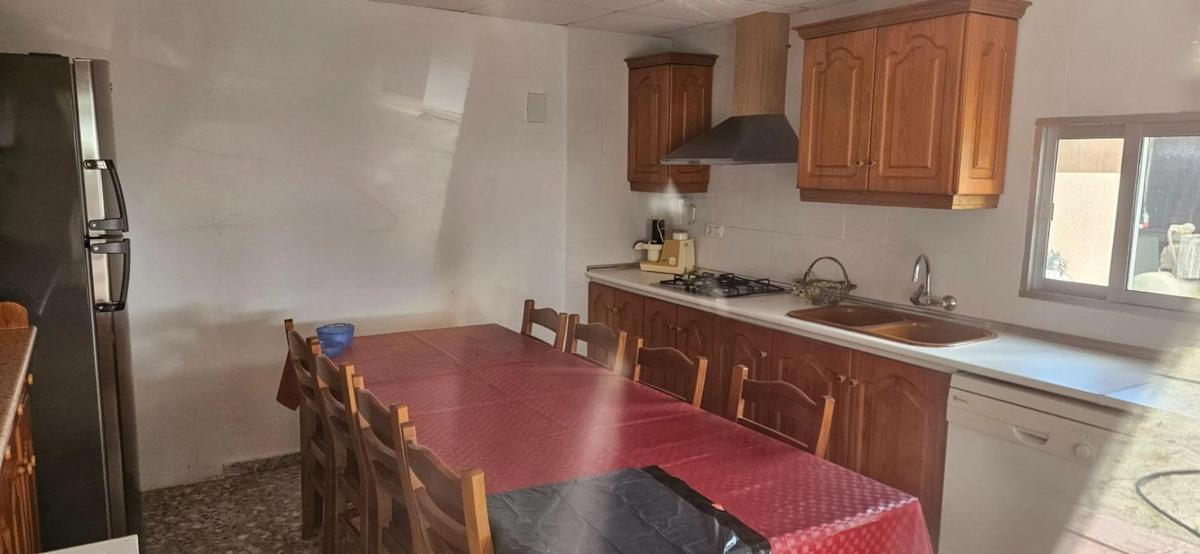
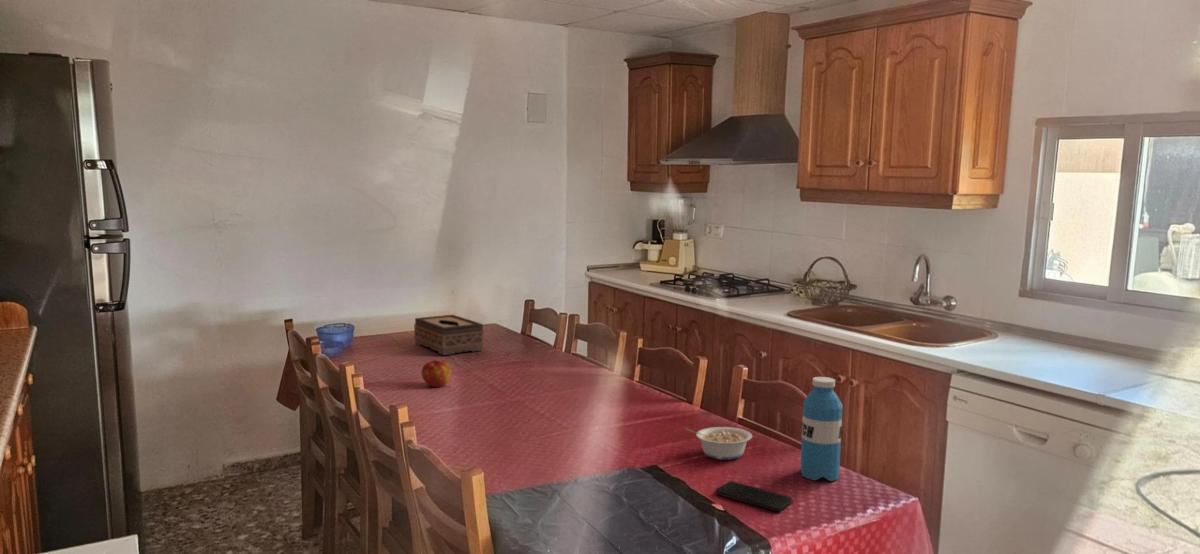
+ water bottle (821, 427)
+ legume (721, 442)
+ apple (436, 373)
+ smartphone (753, 495)
+ tissue box (448, 333)
